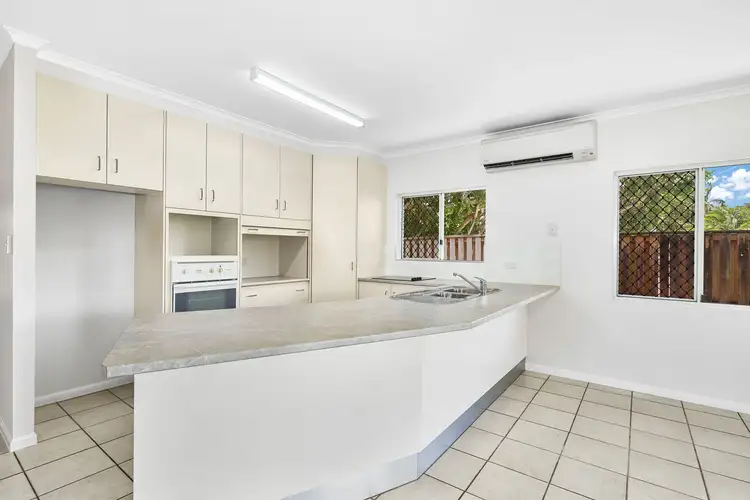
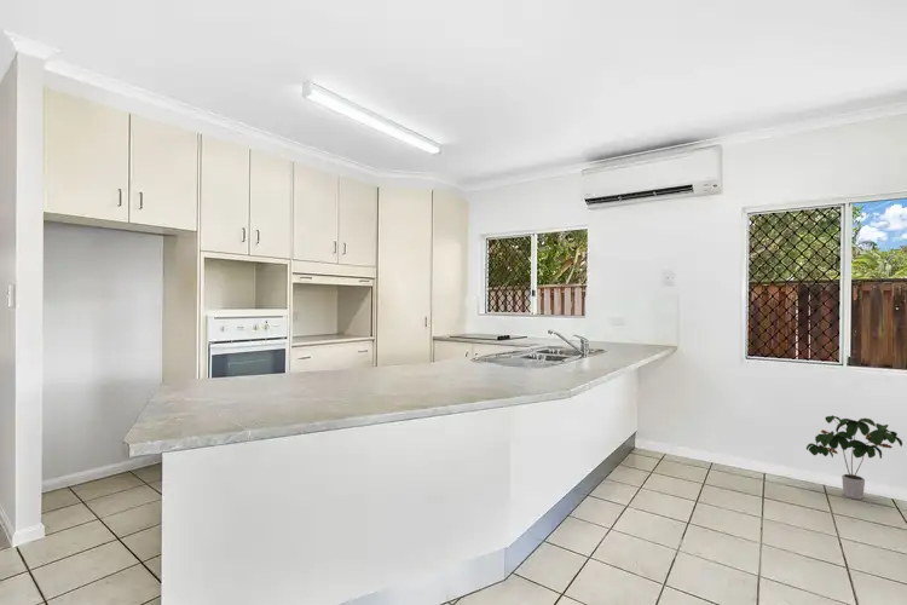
+ potted plant (851, 455)
